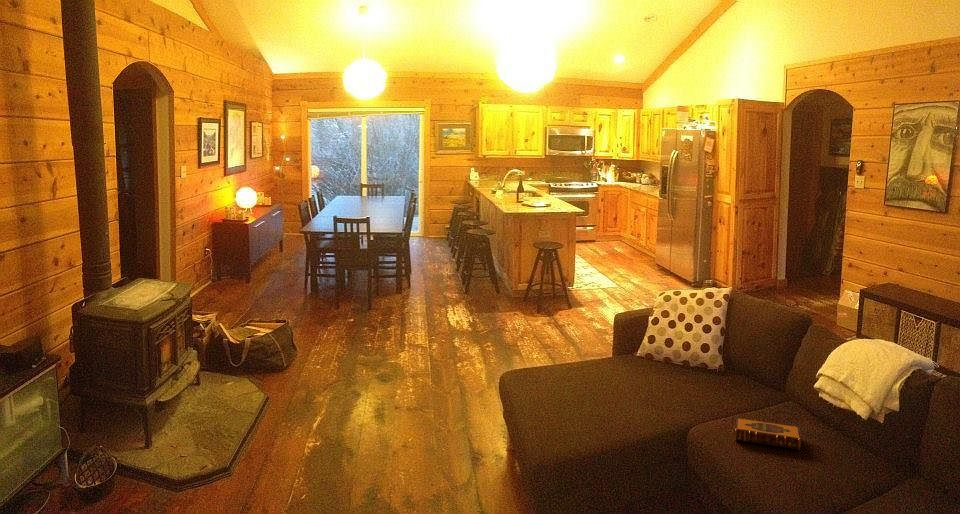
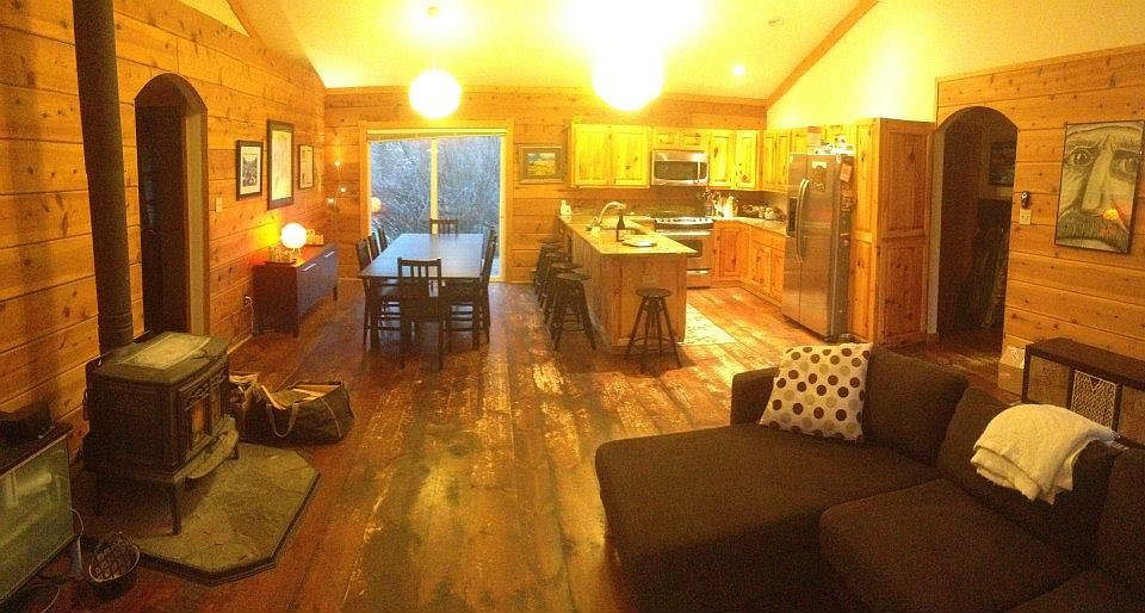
- hardback book (766, 433)
